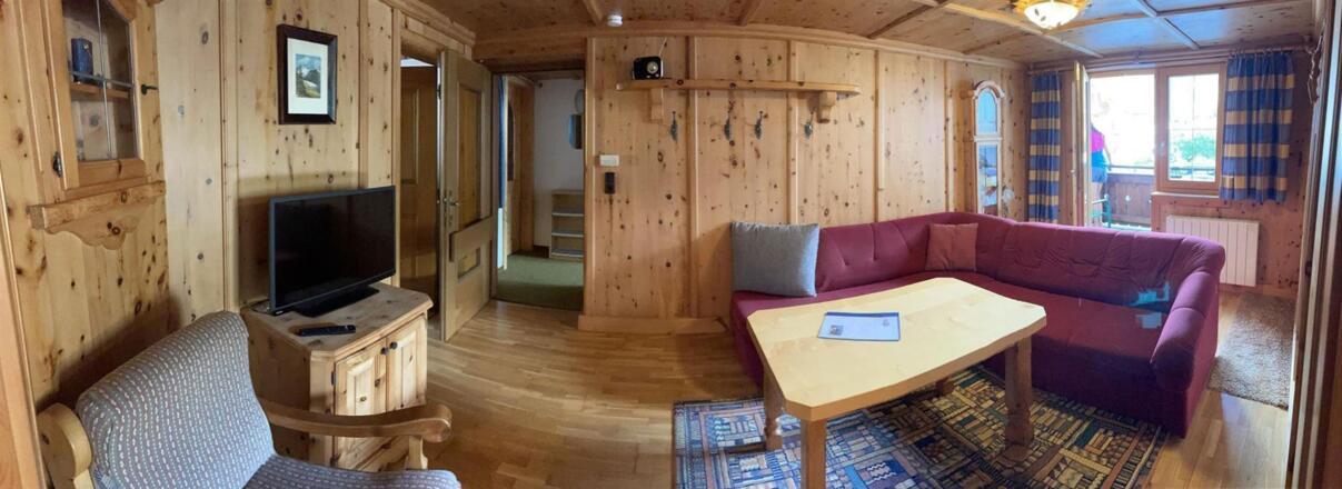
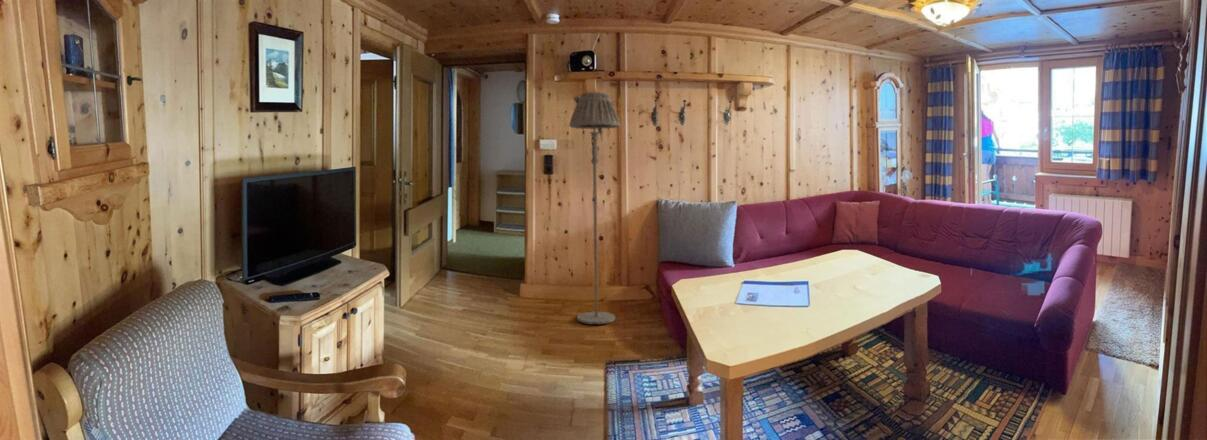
+ floor lamp (595, 208)
